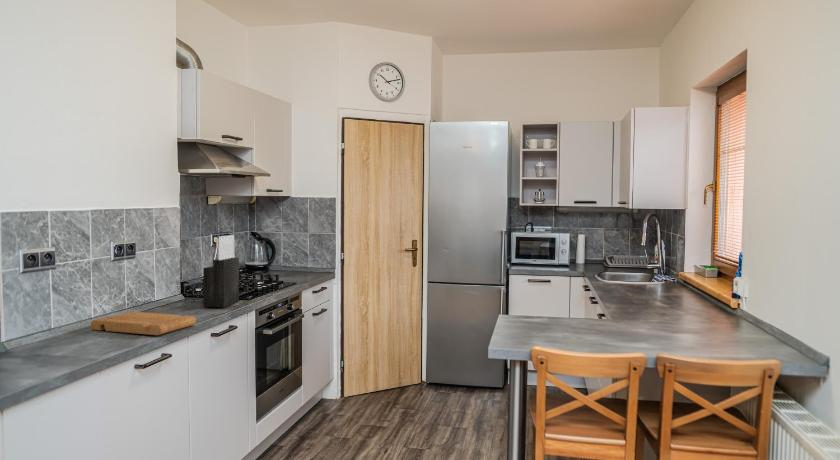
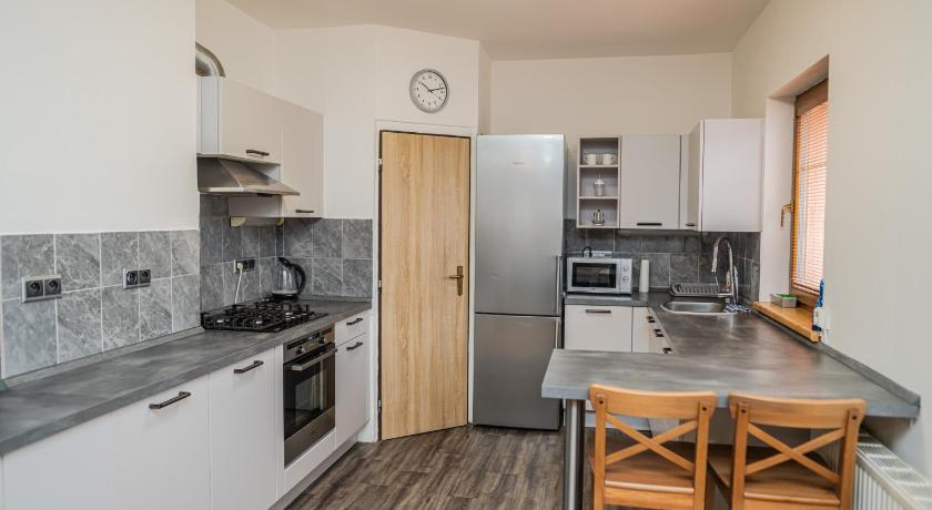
- cutting board (144, 322)
- knife block (219, 269)
